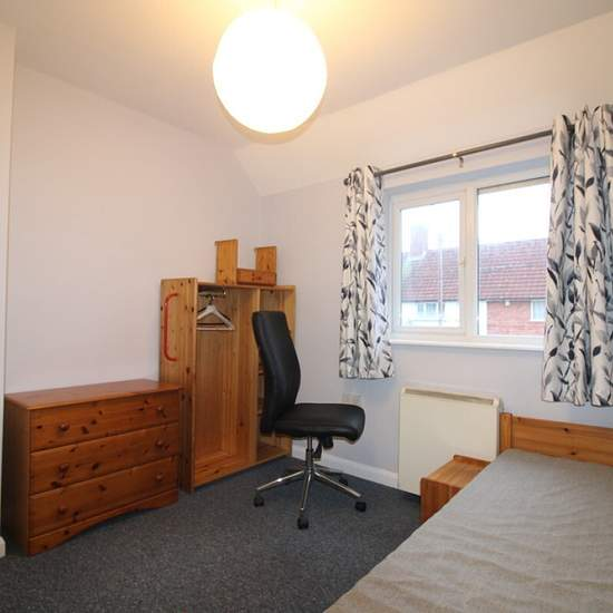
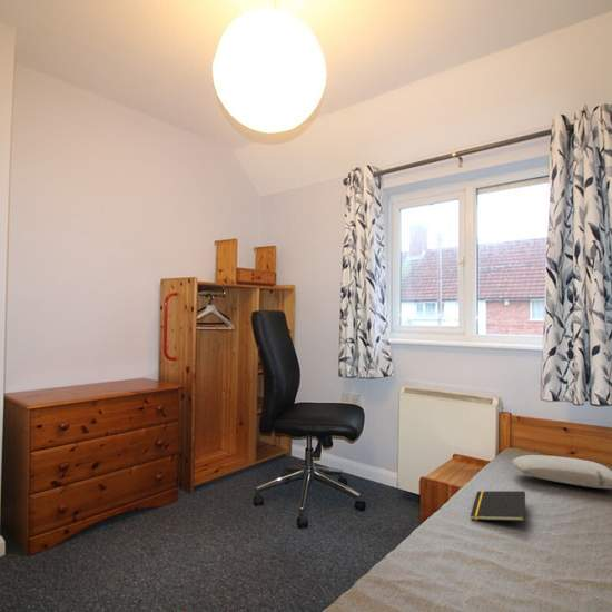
+ notepad (499, 504)
+ pillow (566, 470)
